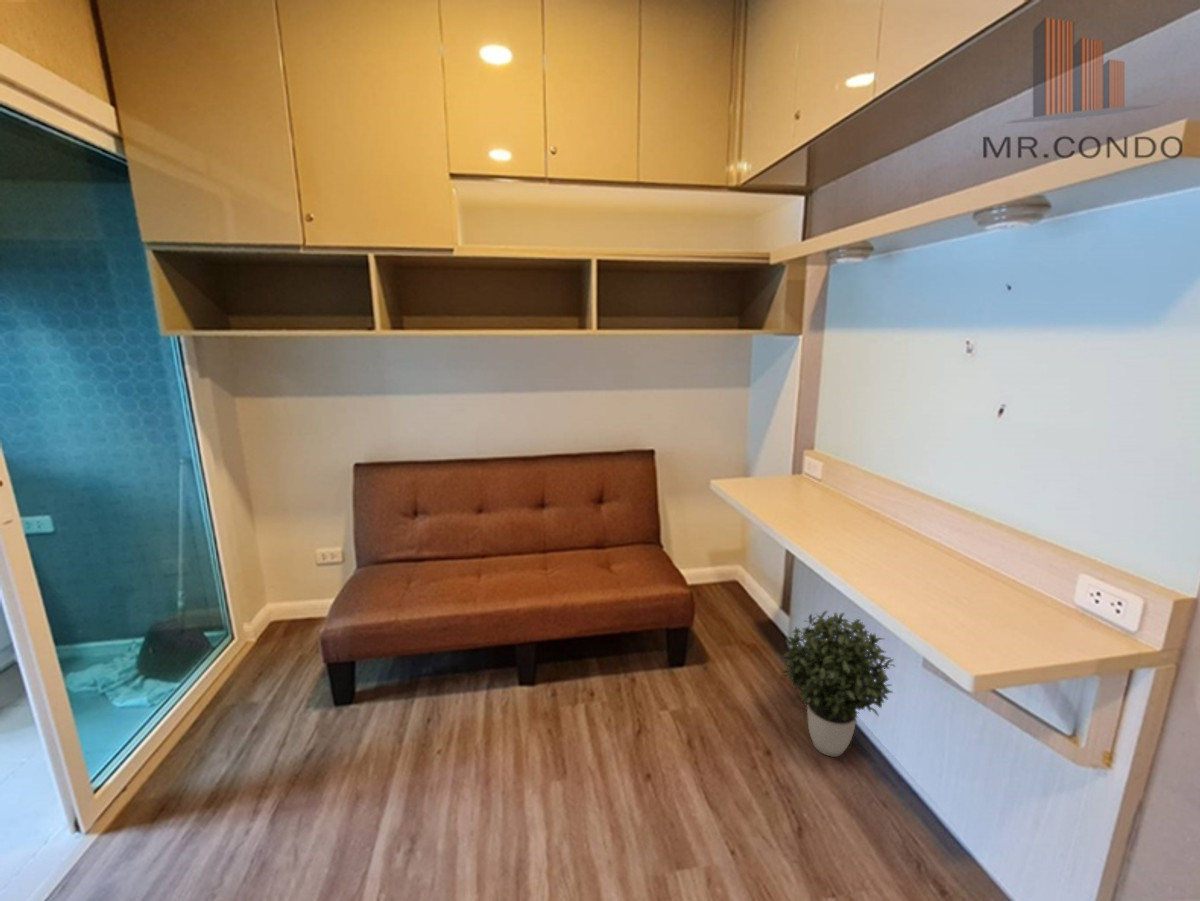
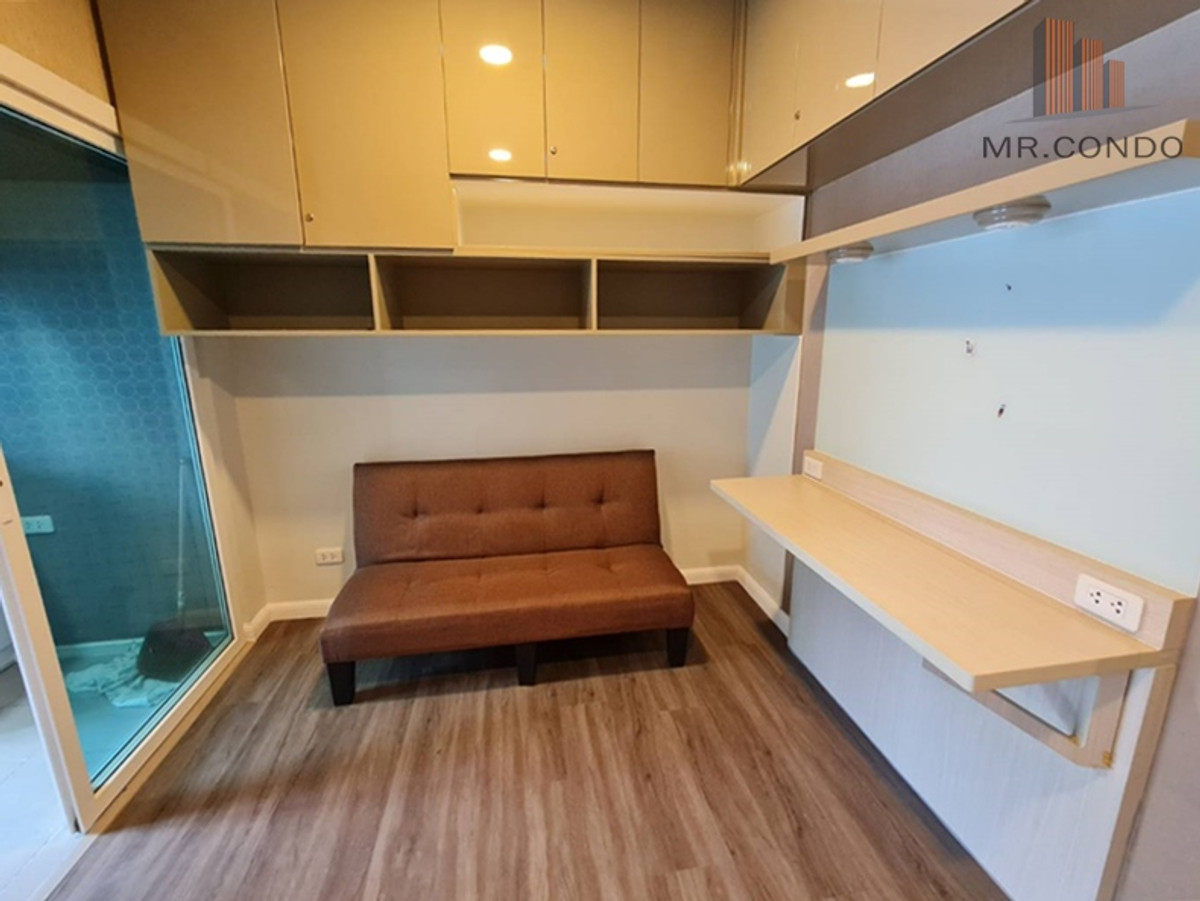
- potted plant (834, 685)
